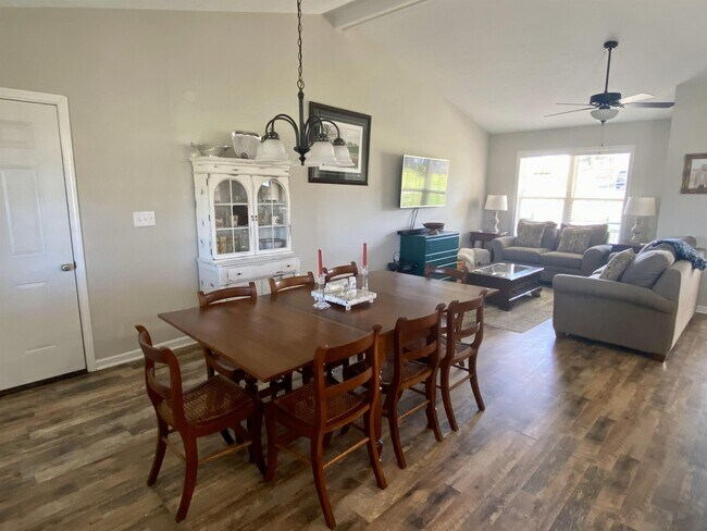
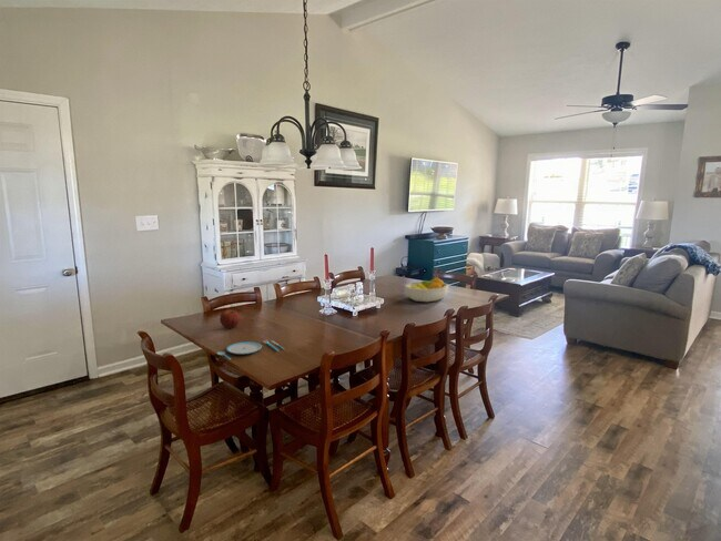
+ apple (230, 318)
+ fruit bowl (426, 288)
+ plate (250, 348)
